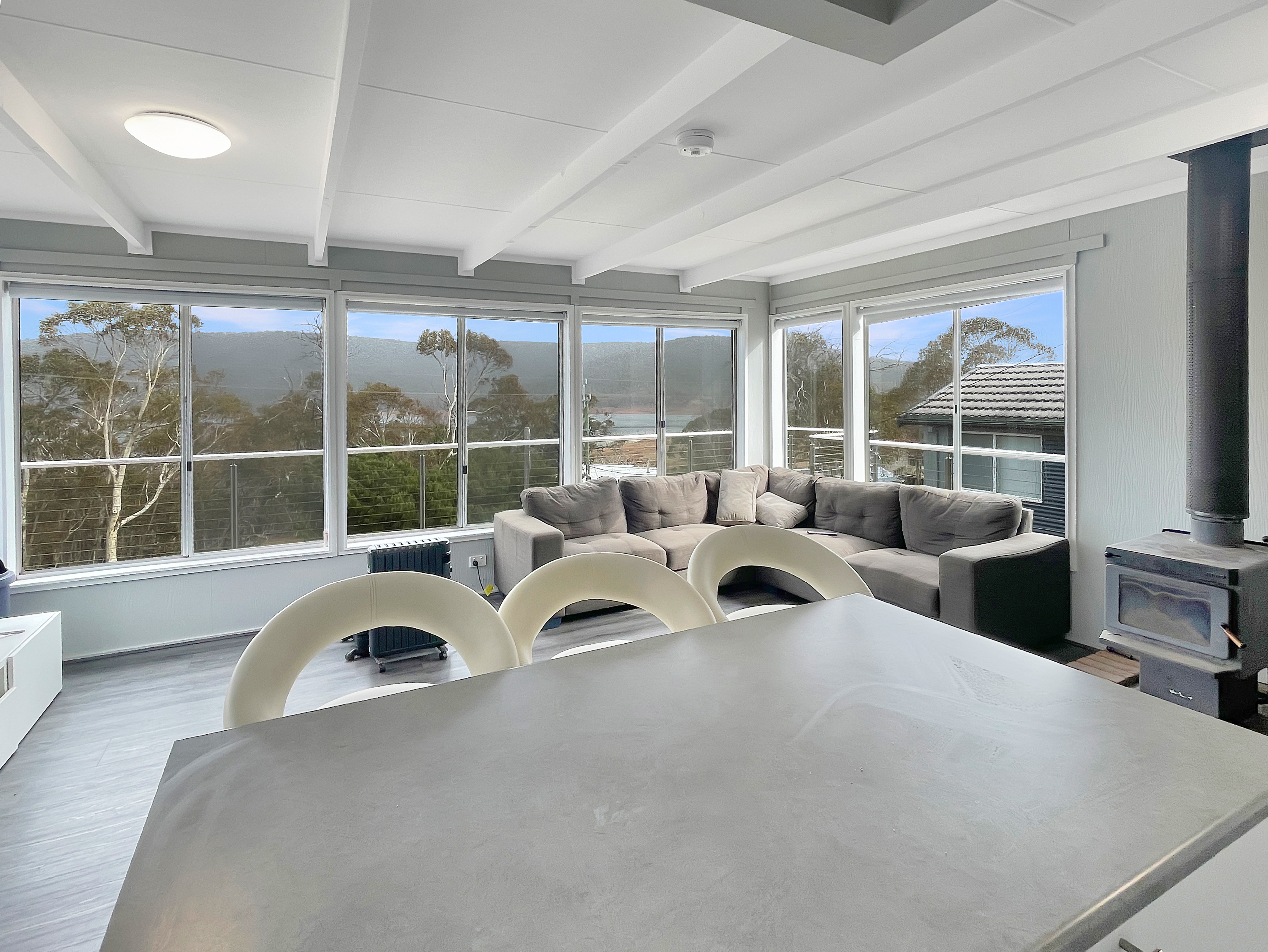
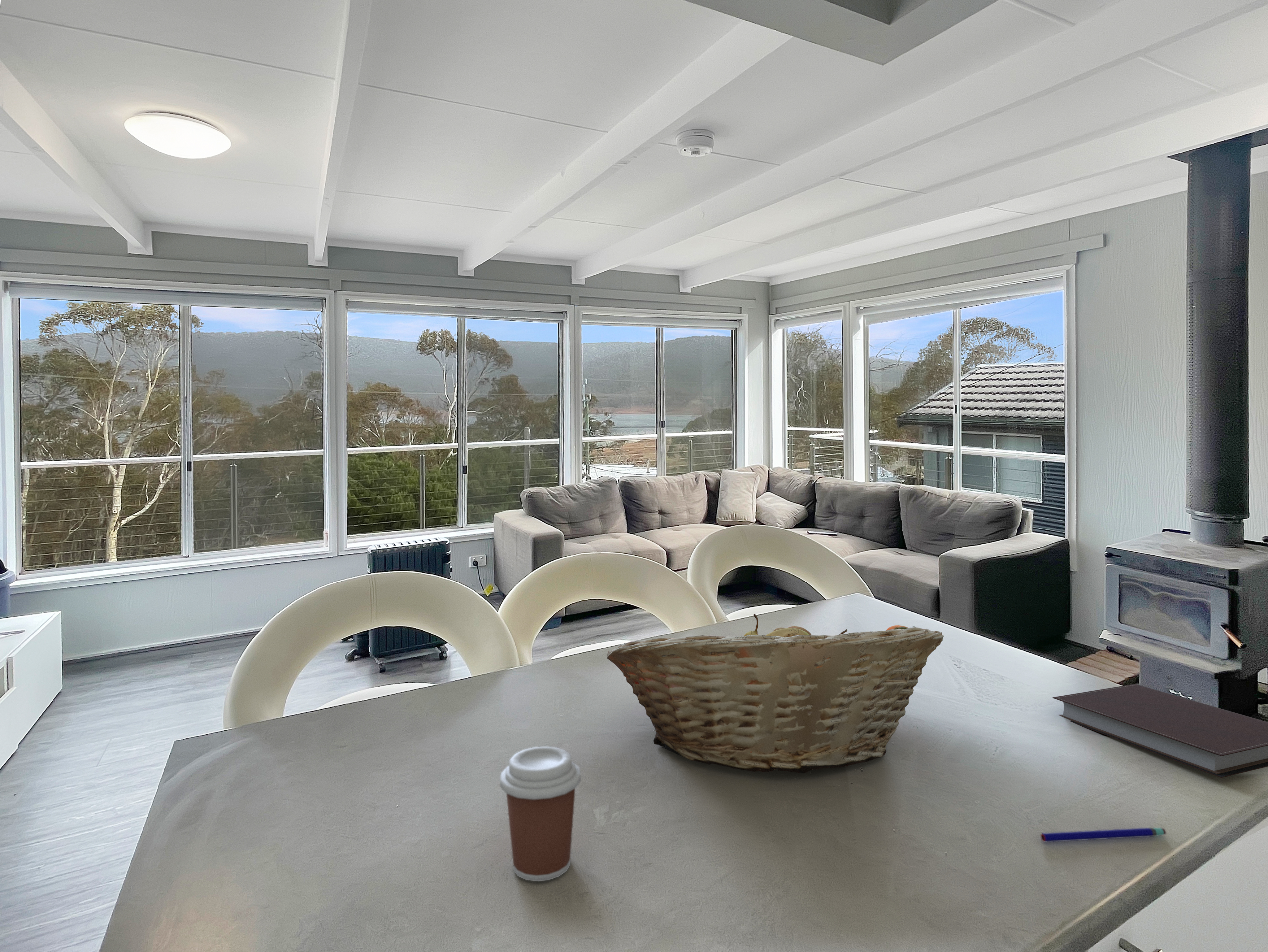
+ coffee cup (541, 811)
+ fruit basket (771, 673)
+ pen (1104, 834)
+ notebook (1174, 724)
